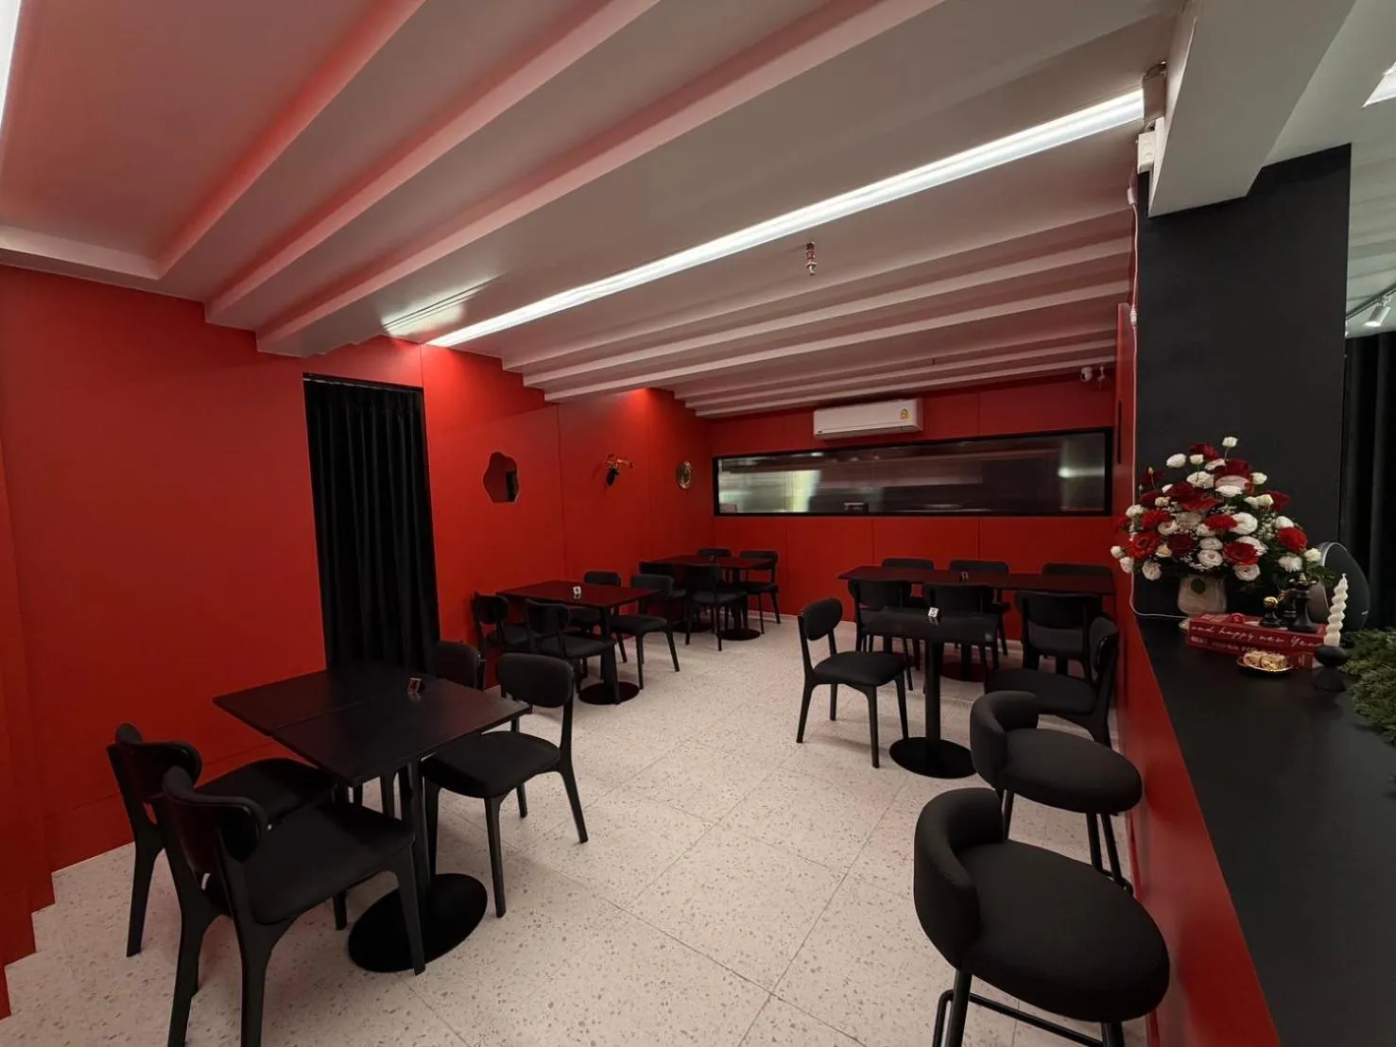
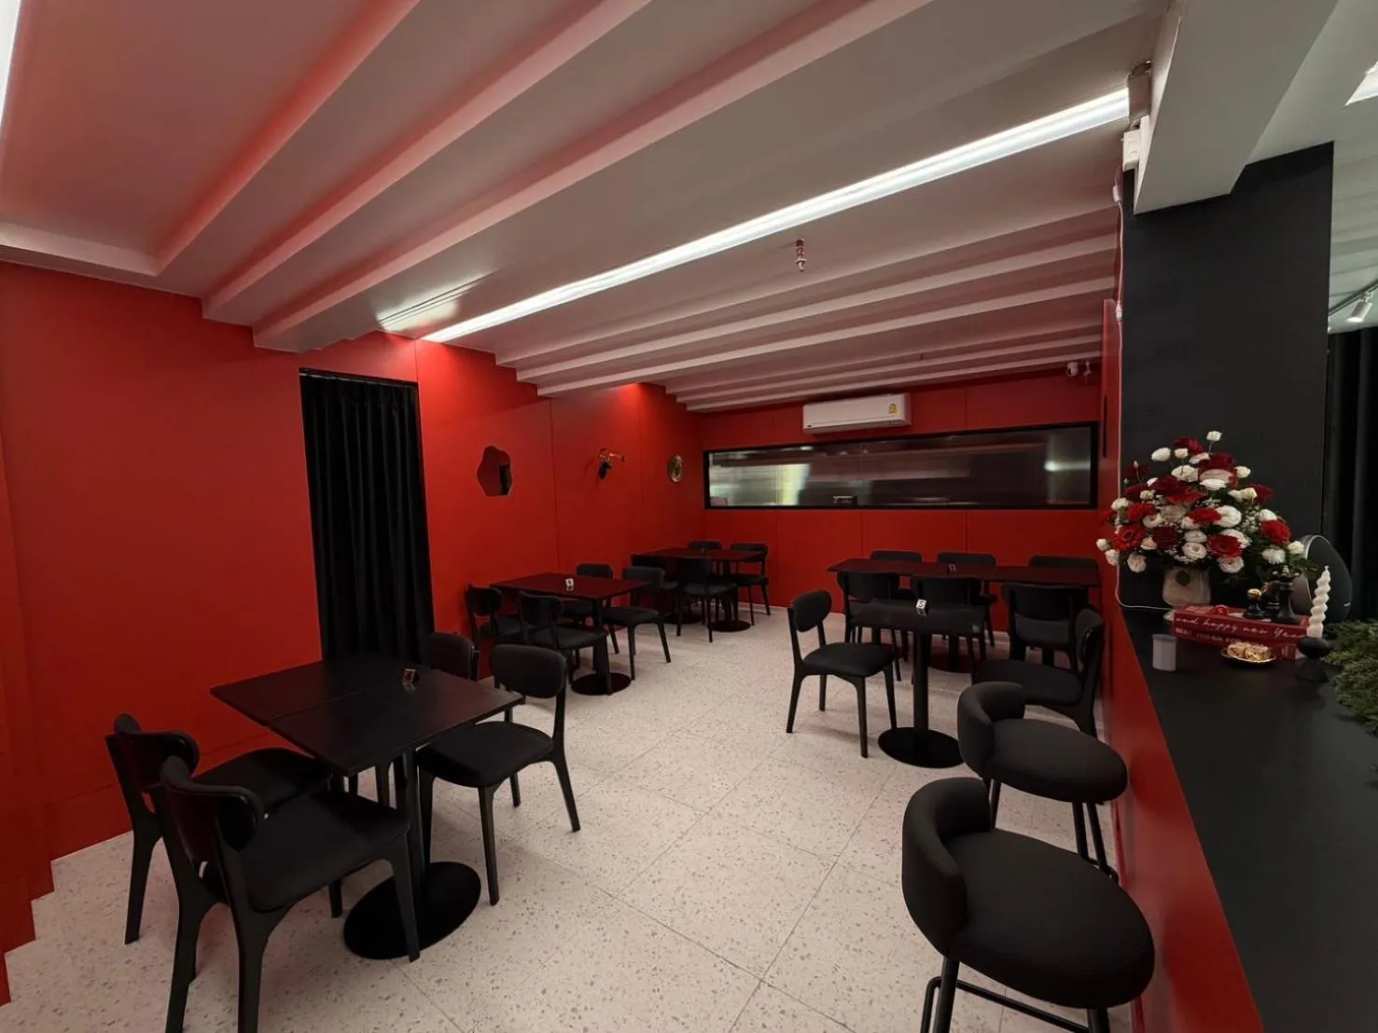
+ salt shaker (1163, 652)
